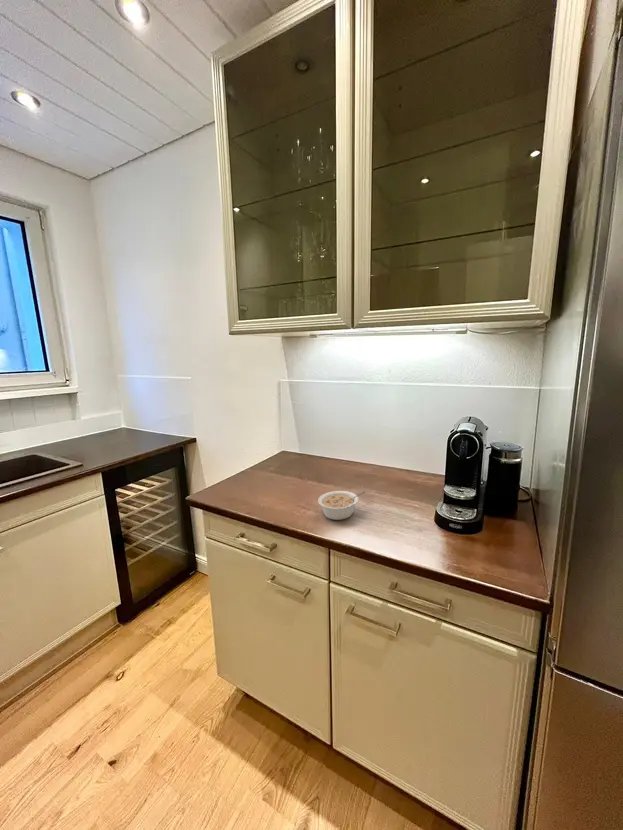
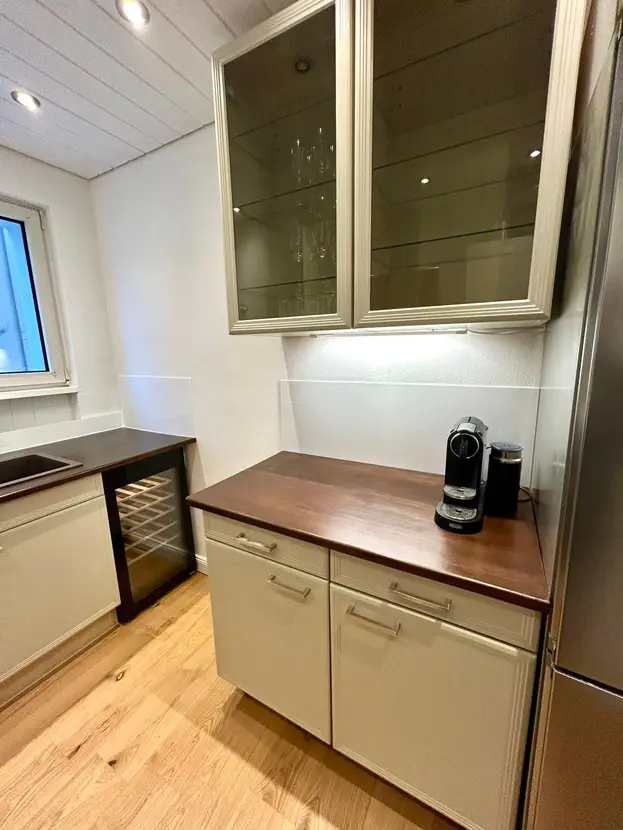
- legume (339, 504)
